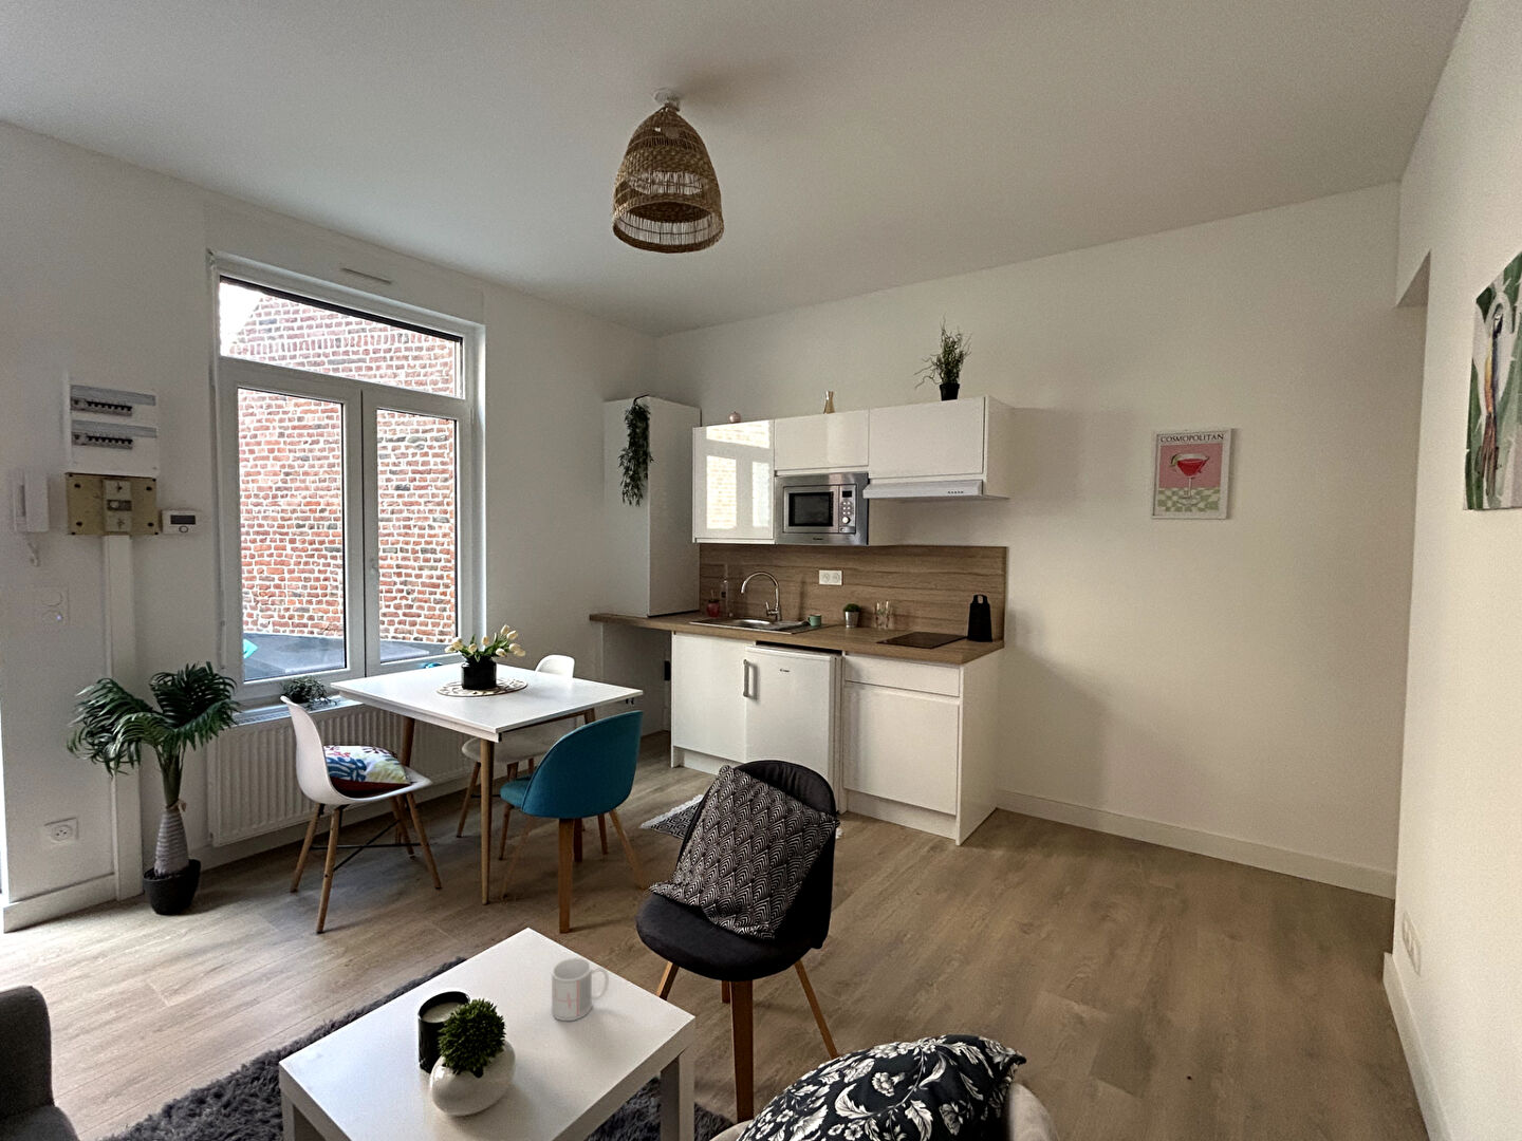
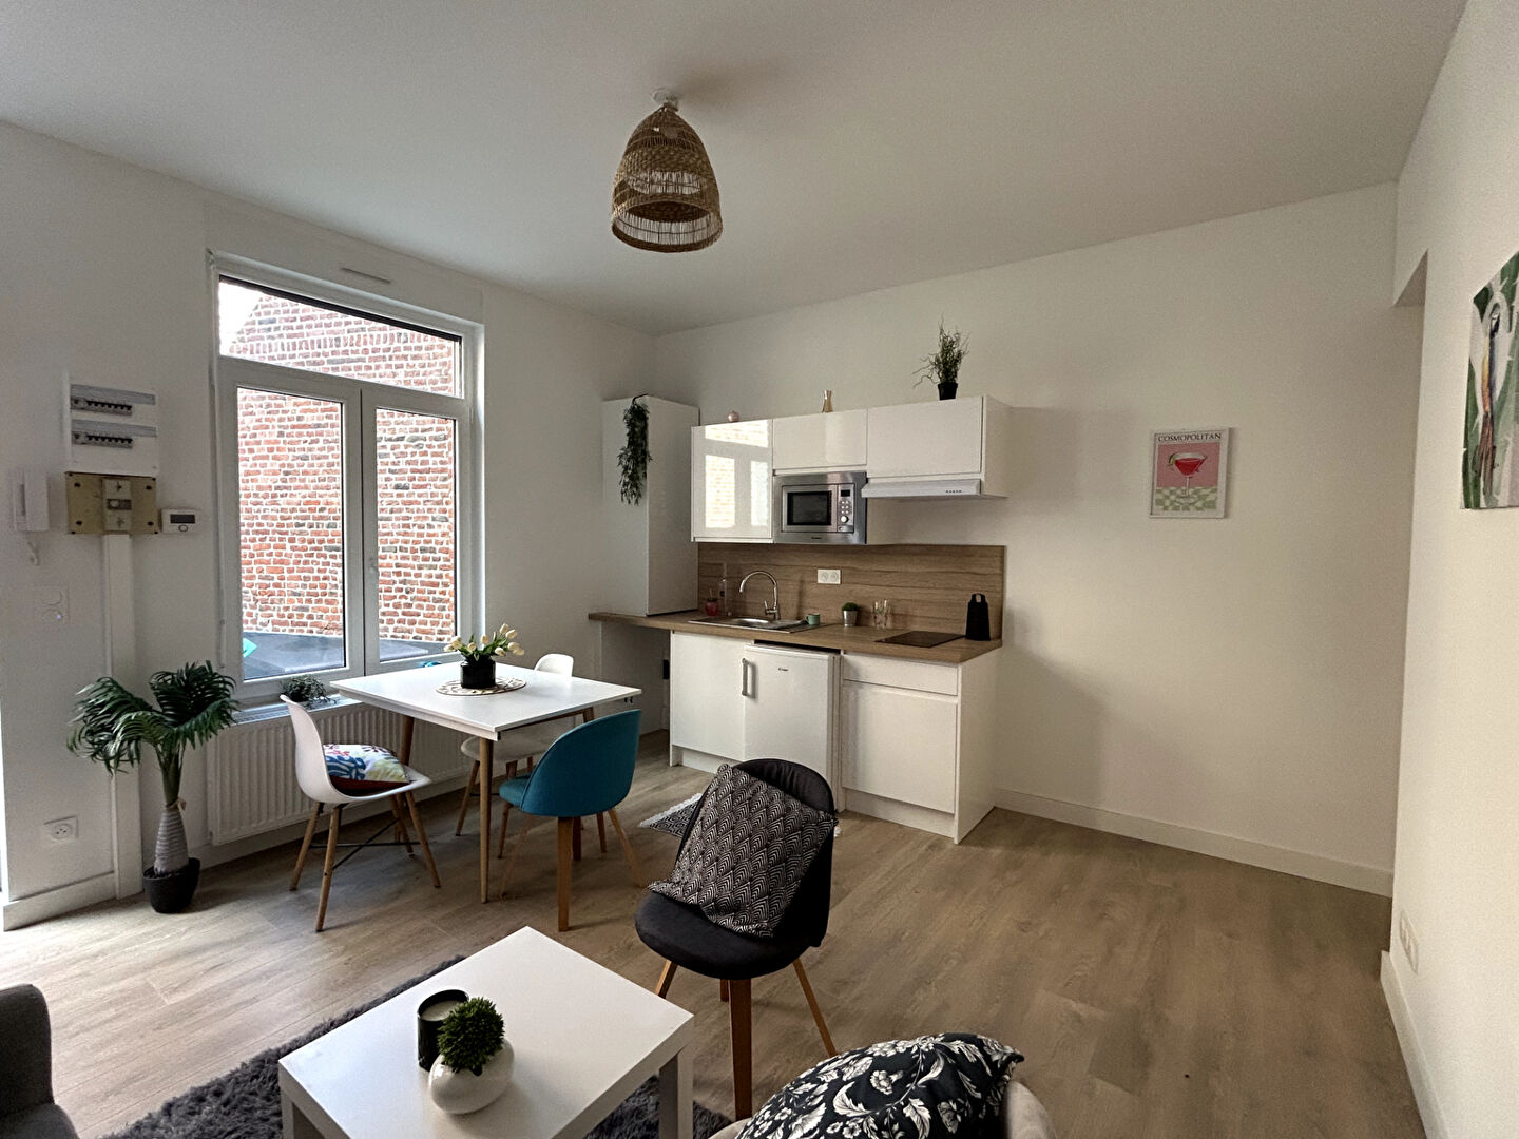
- mug (580, 985)
